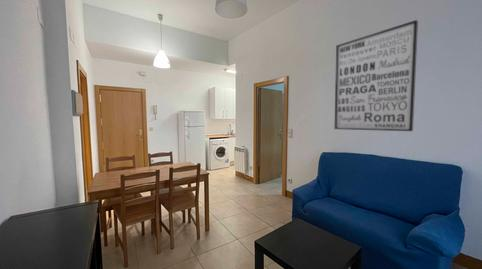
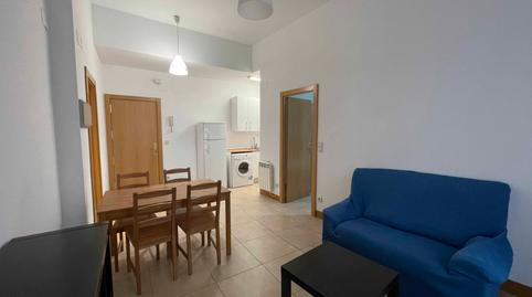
- wall art (370, 83)
